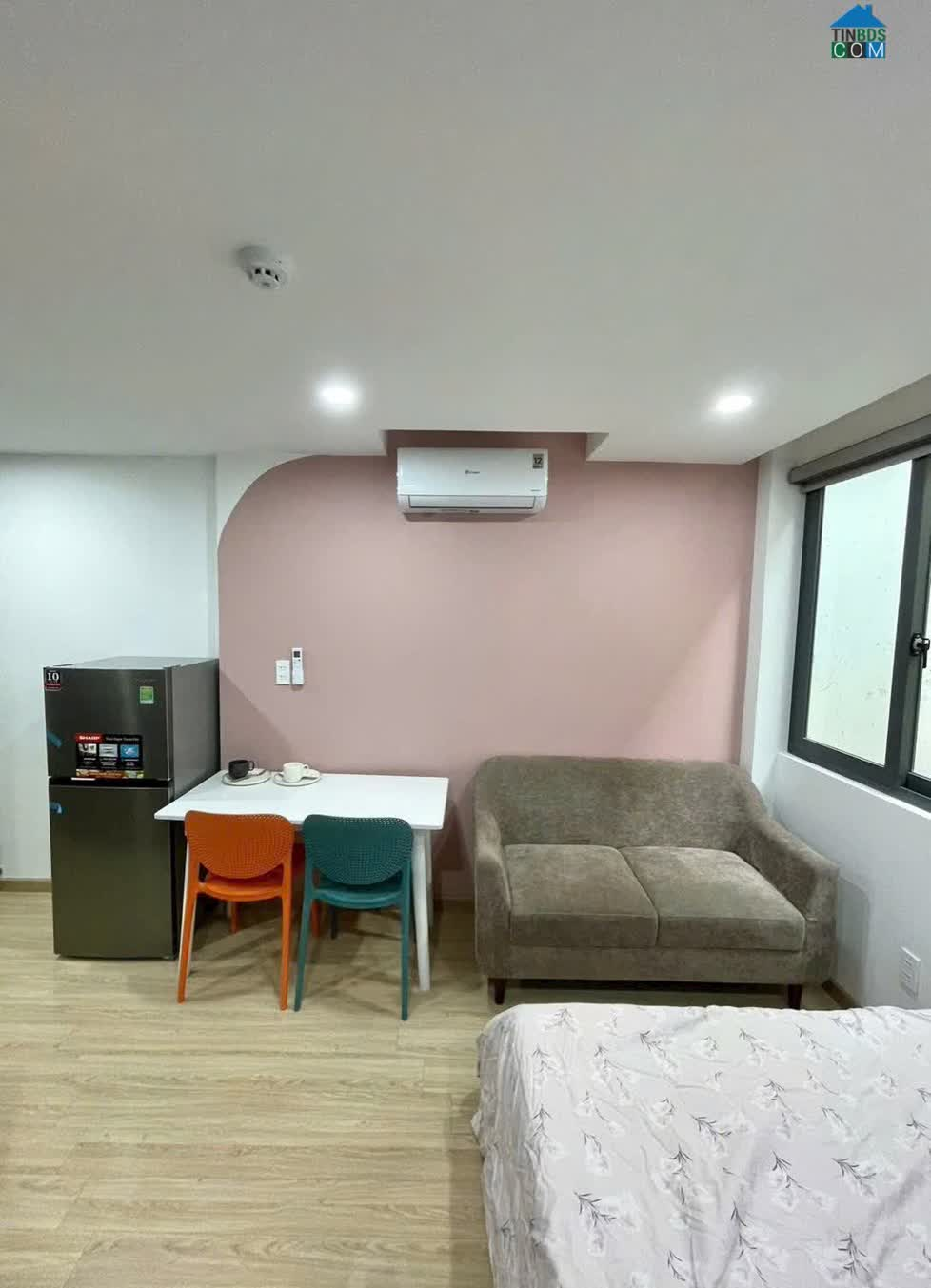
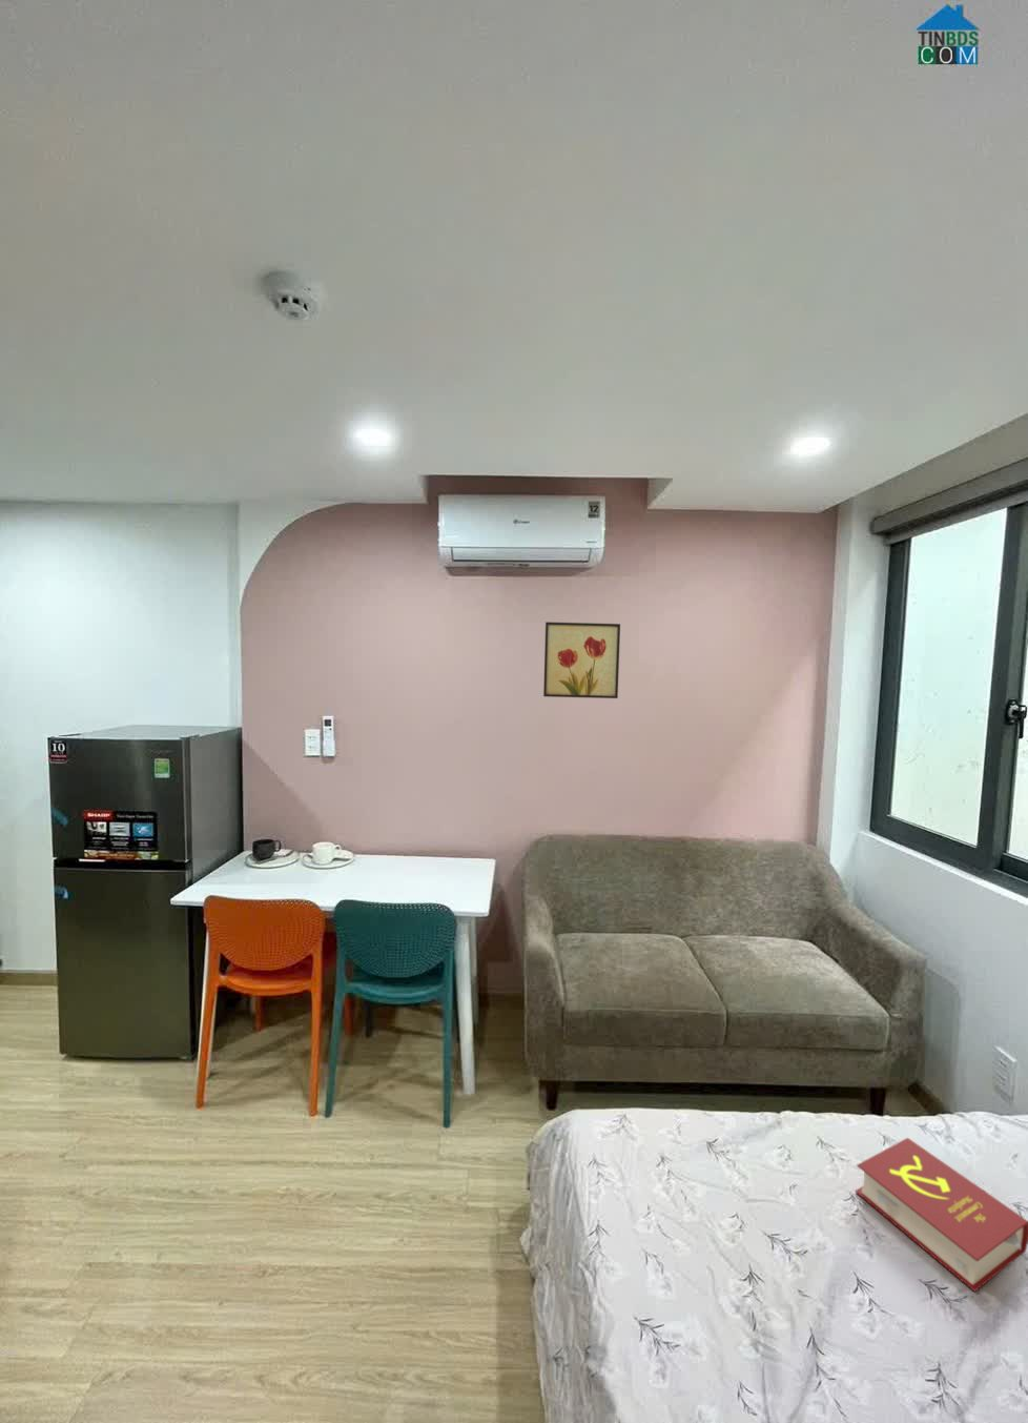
+ book (937, 1205)
+ wall art (581, 660)
